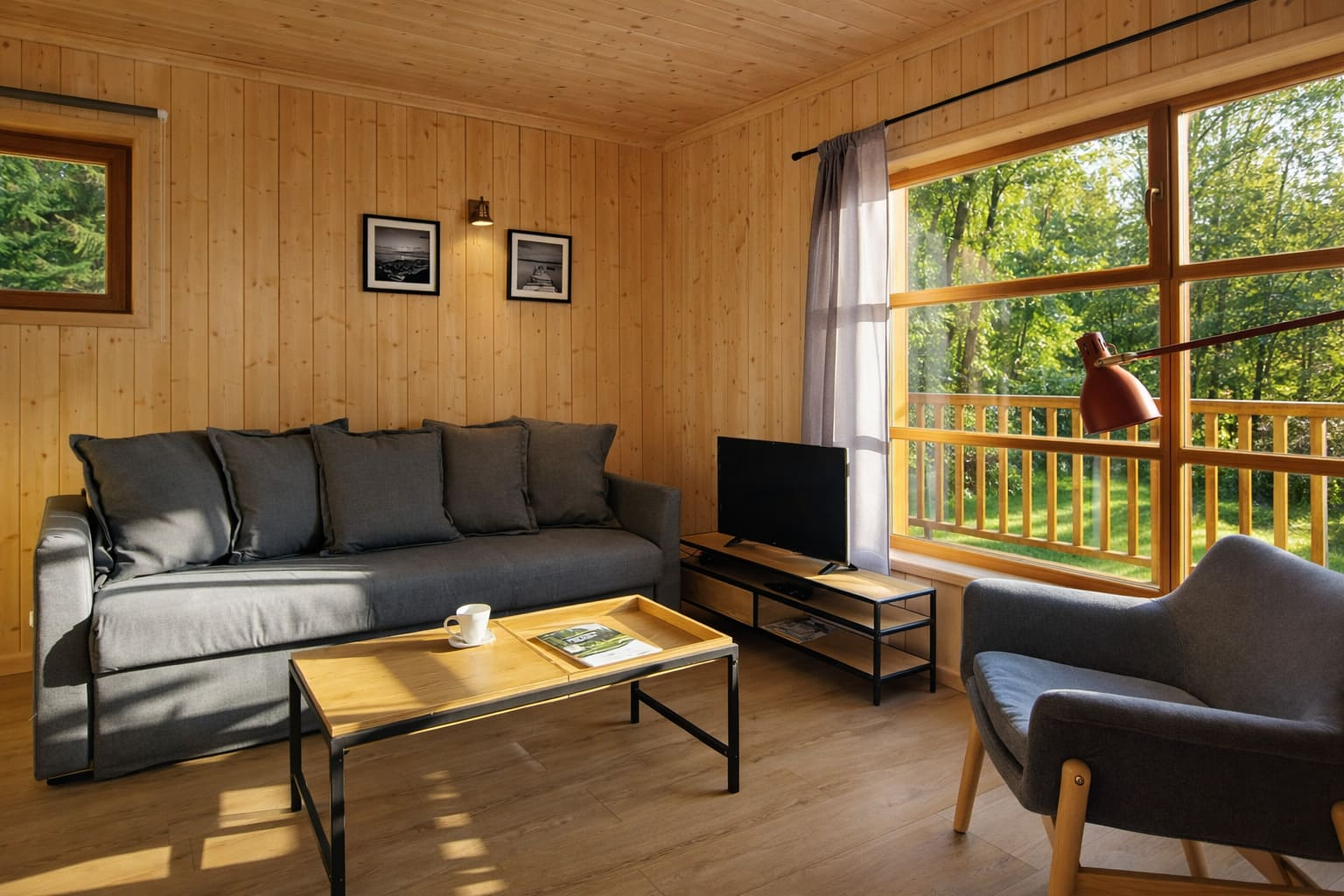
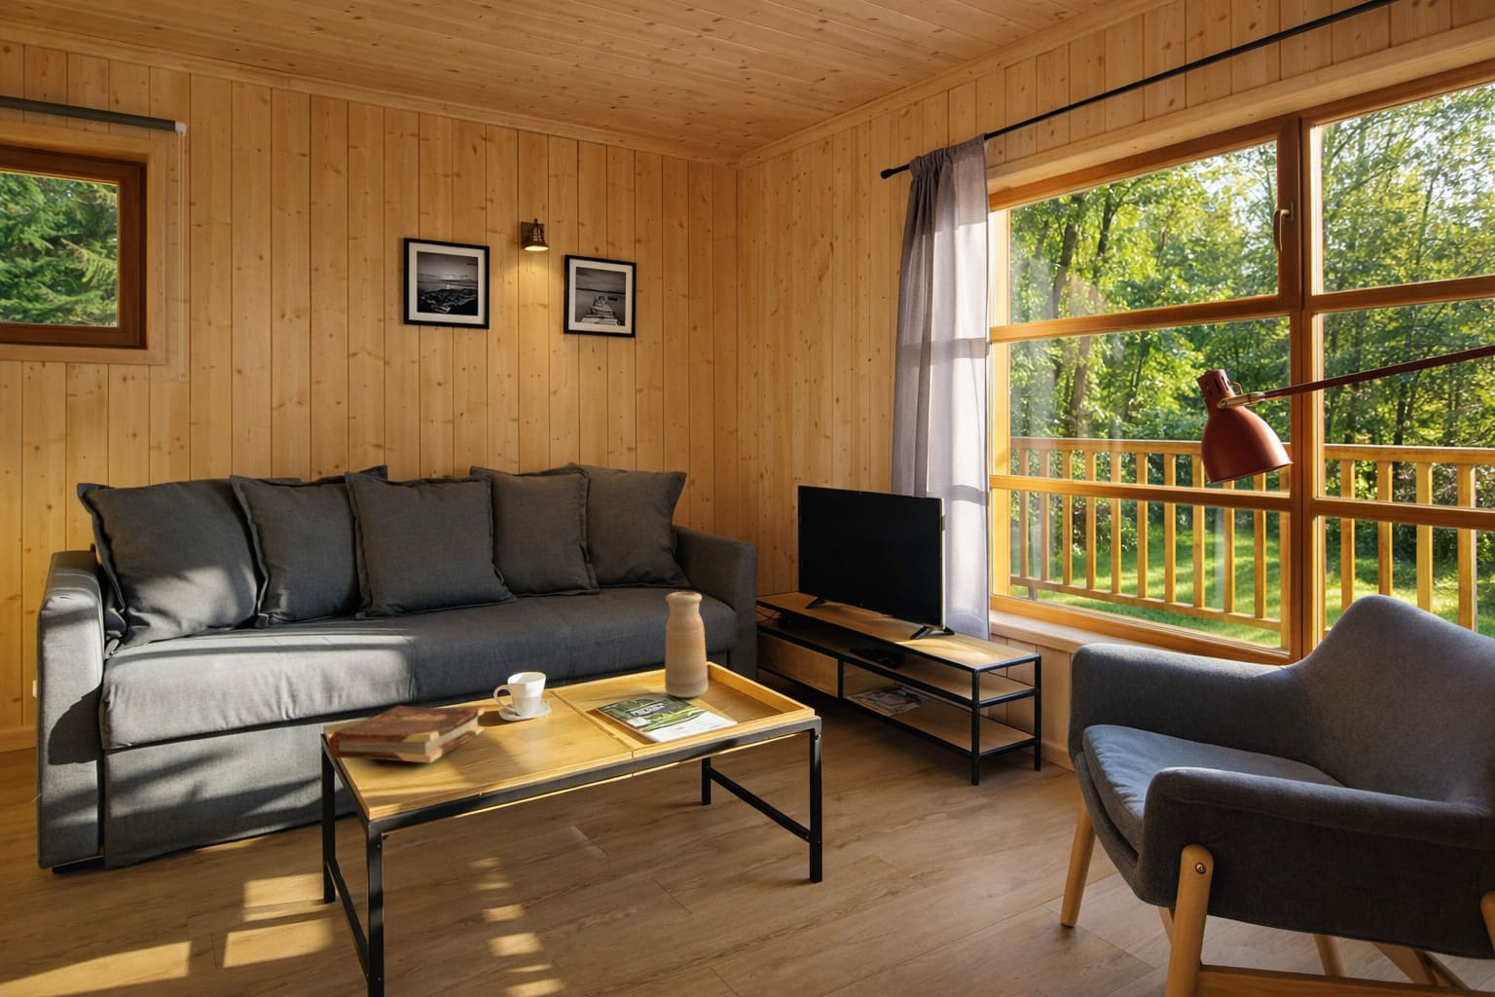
+ book (409, 731)
+ vase (686, 643)
